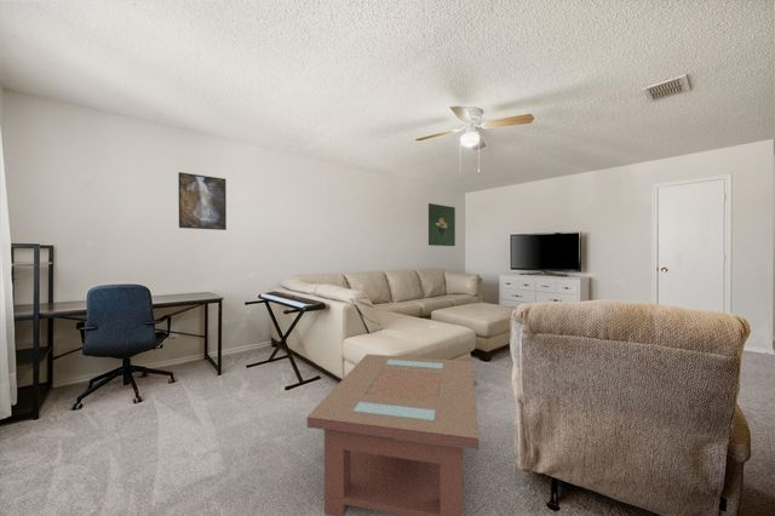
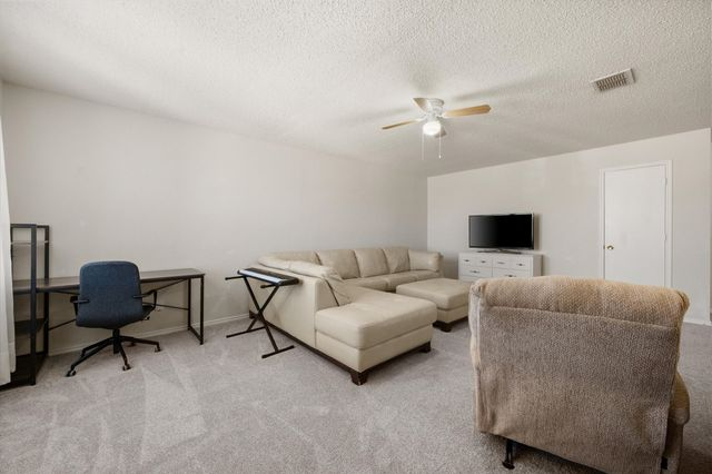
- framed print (442, 225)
- coffee table (406, 424)
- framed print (202, 202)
